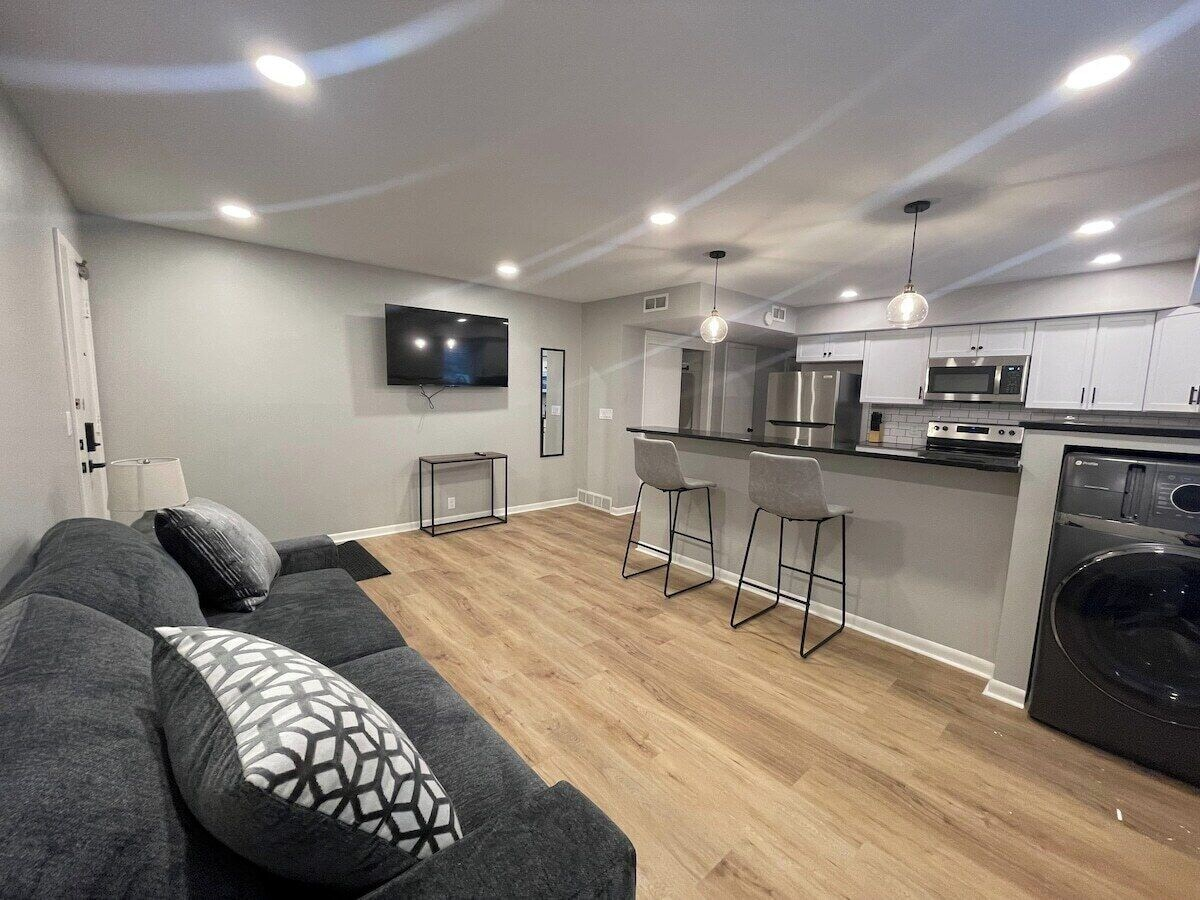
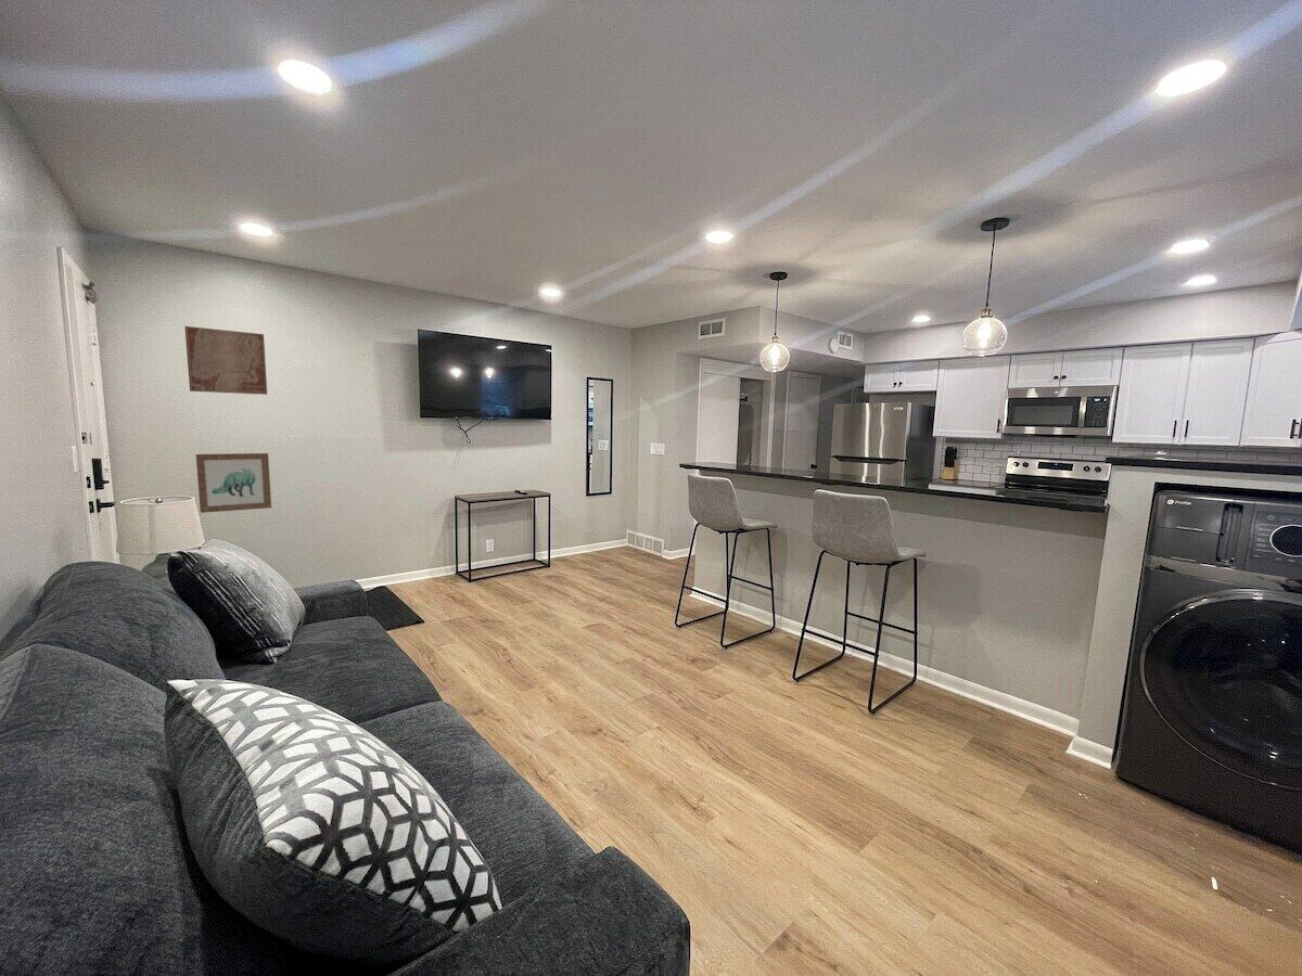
+ wall art (227, 361)
+ wall art (234, 481)
